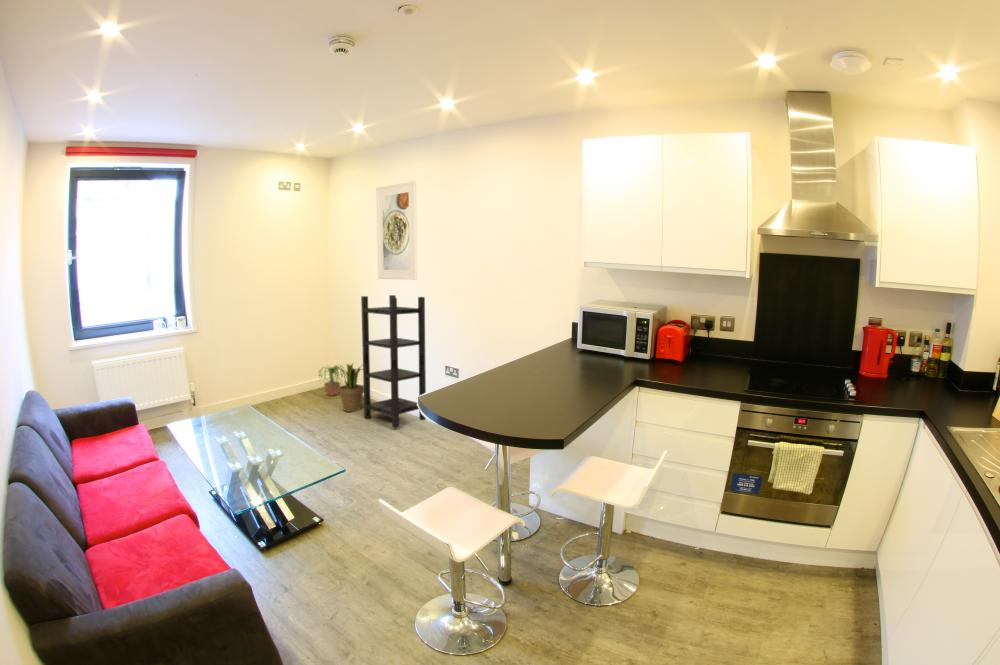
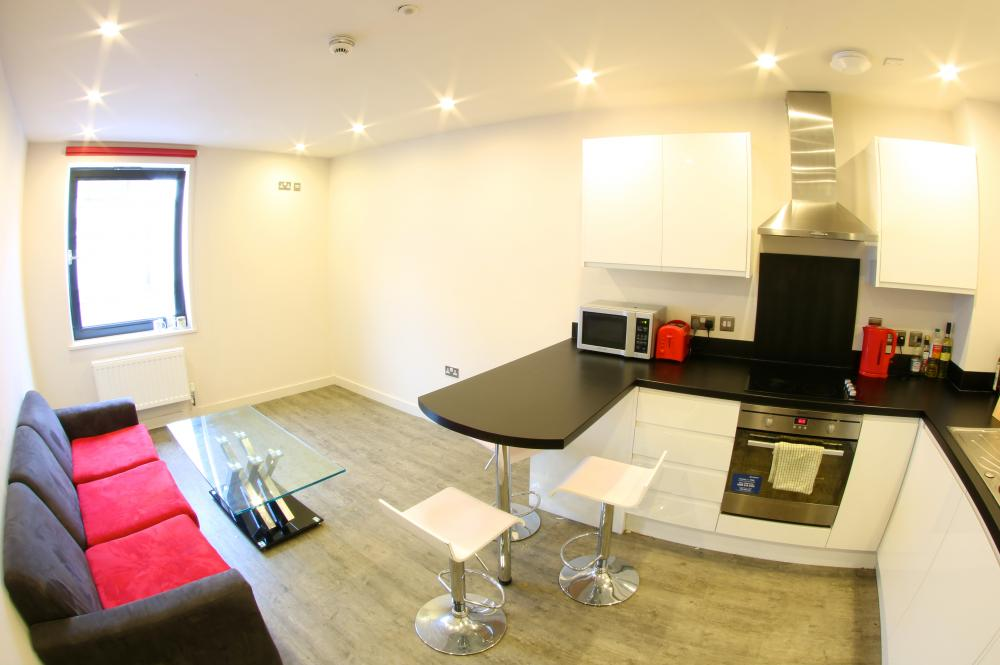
- potted plant (336, 379)
- shelving unit (393, 358)
- potted plant (353, 385)
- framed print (396, 232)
